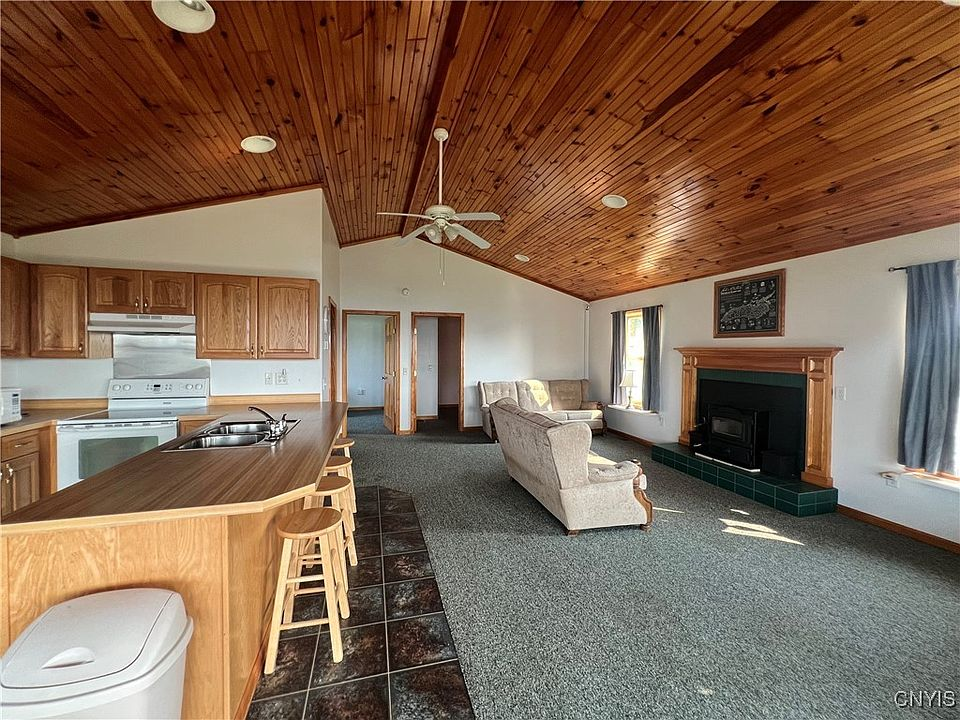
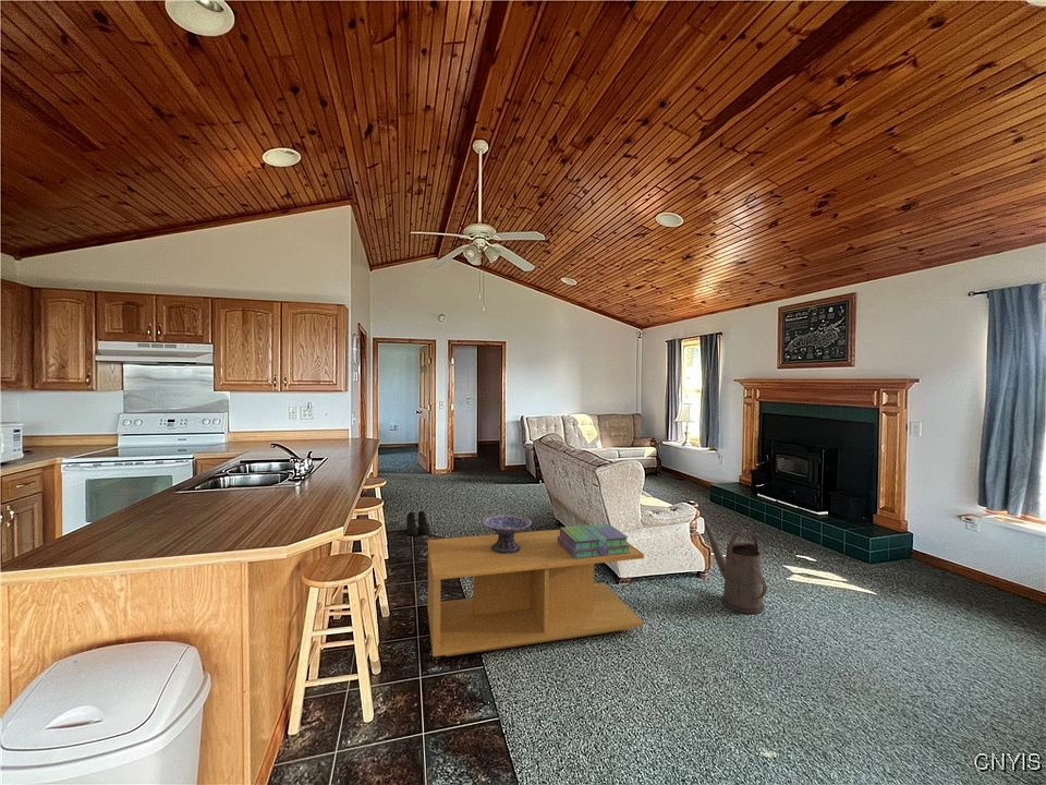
+ boots (418, 521)
+ stack of books (592, 539)
+ watering can (732, 561)
+ coffee table (531, 585)
+ decorative bowl (506, 533)
